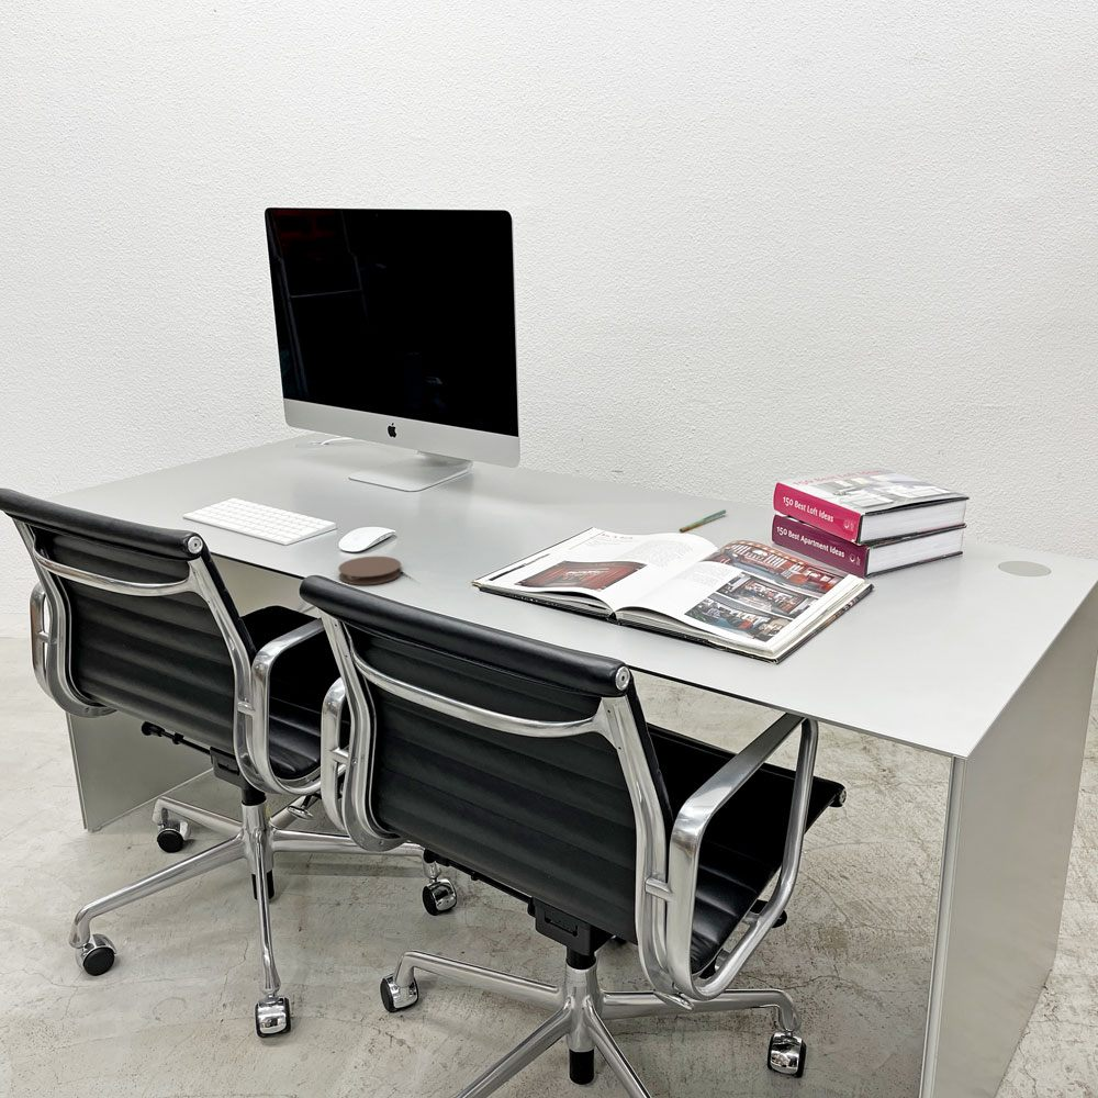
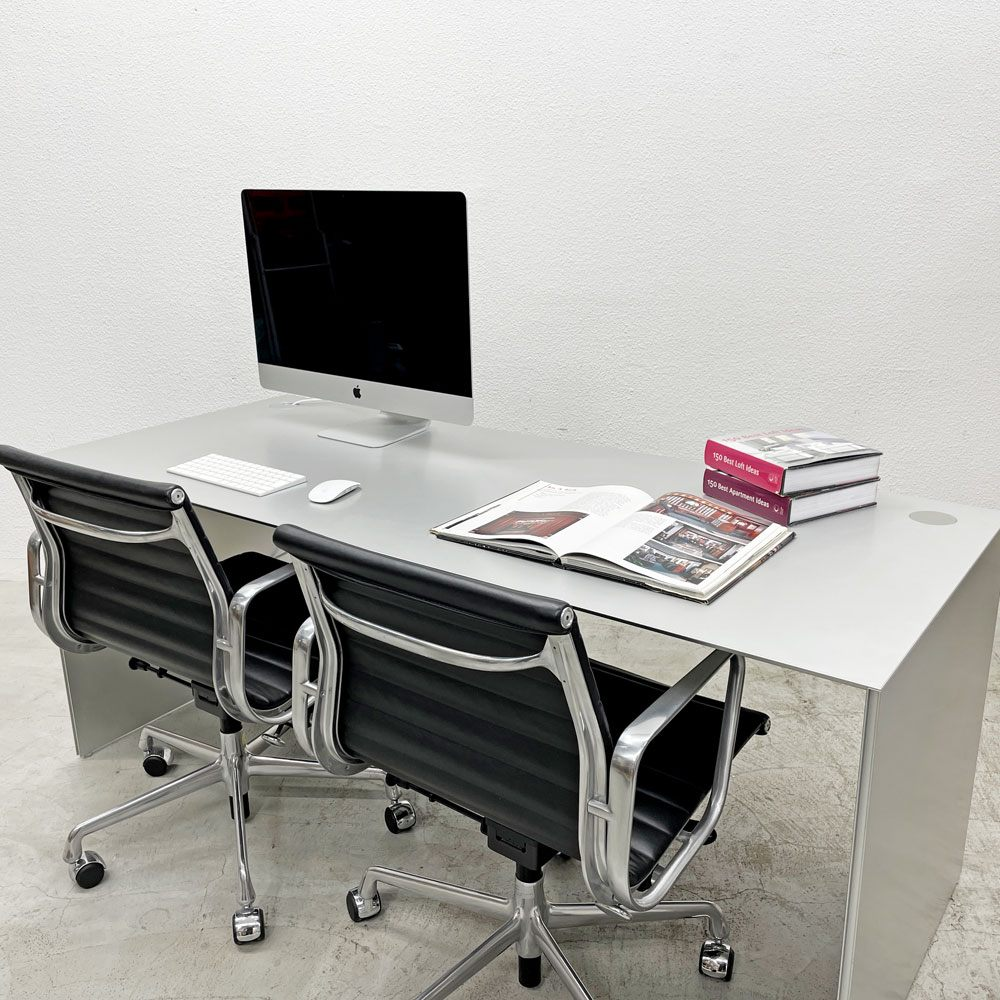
- pen (703, 520)
- coaster (370, 570)
